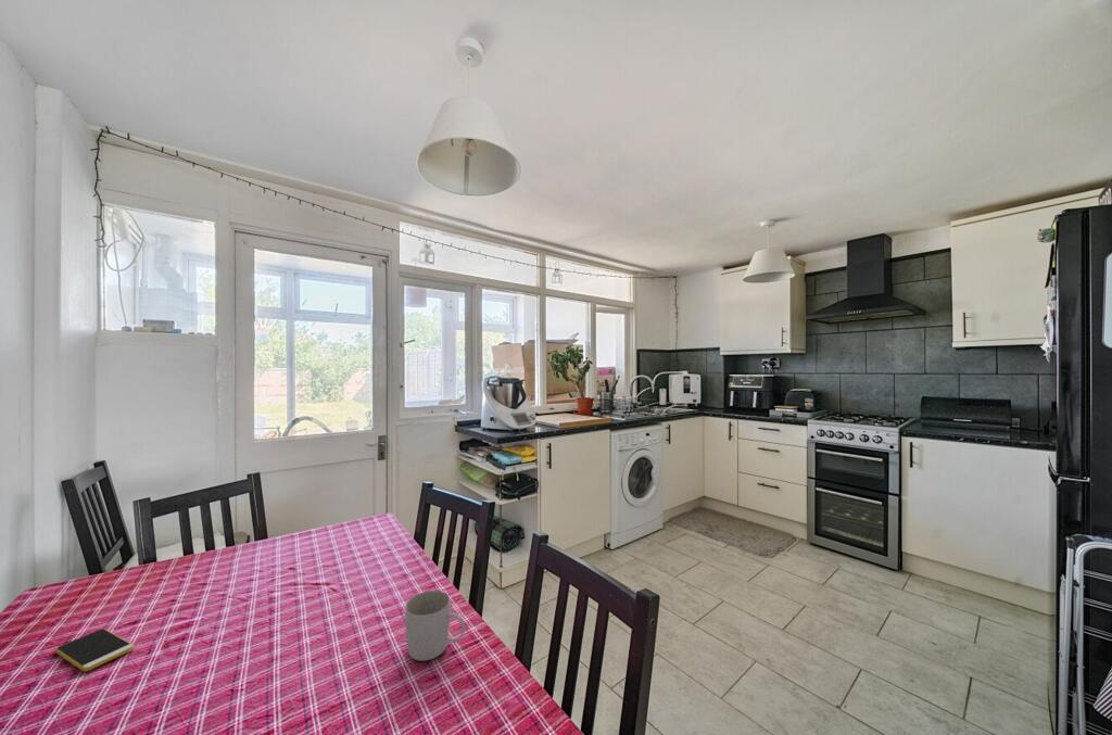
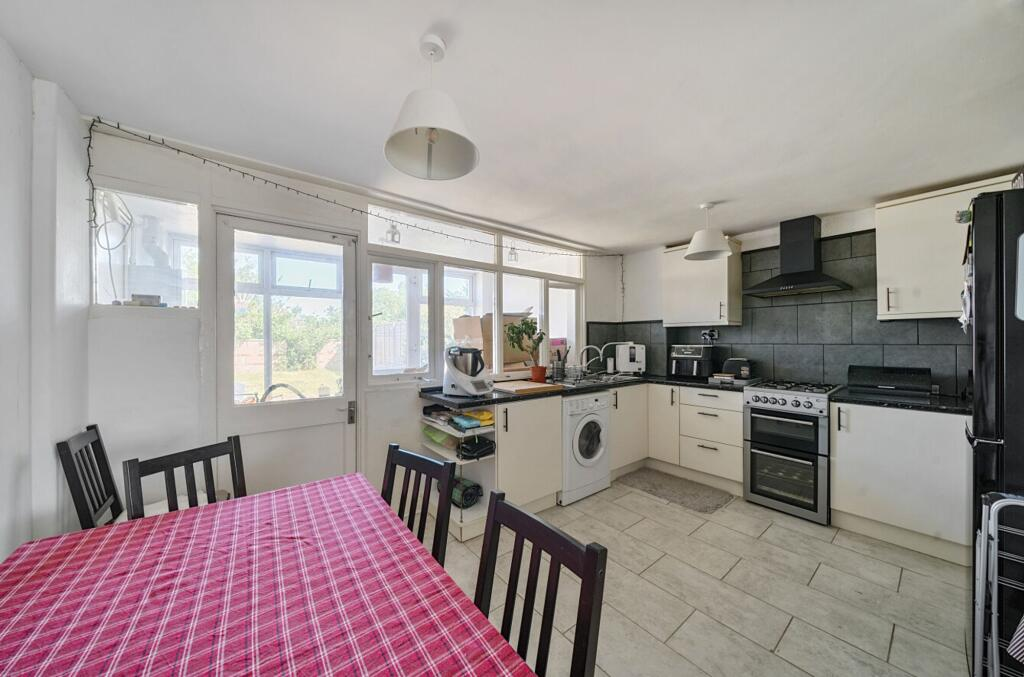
- smartphone (94, 648)
- mug (435, 626)
